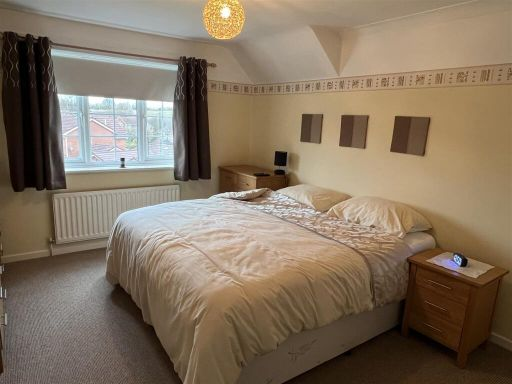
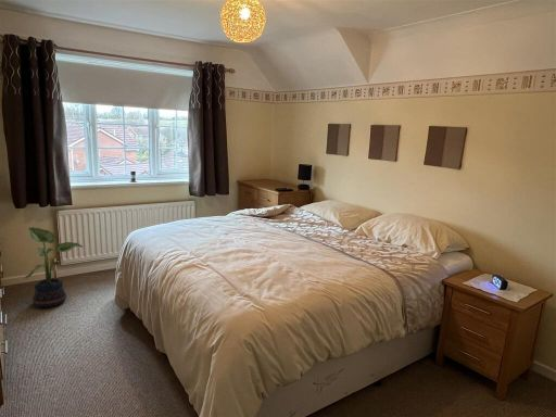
+ potted plant (51, 266)
